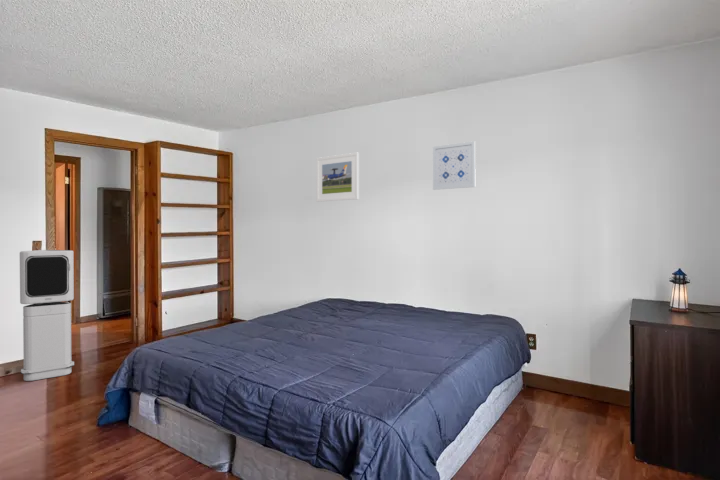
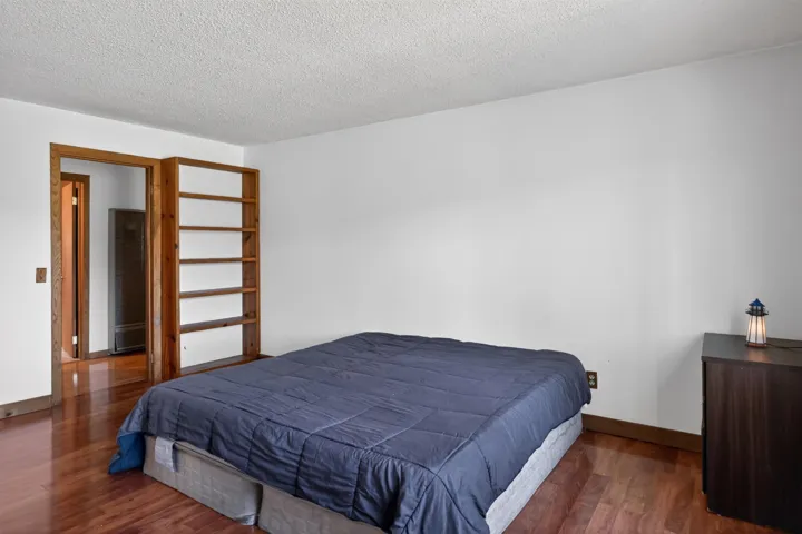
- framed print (336, 178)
- wall art (453, 166)
- air purifier (47, 311)
